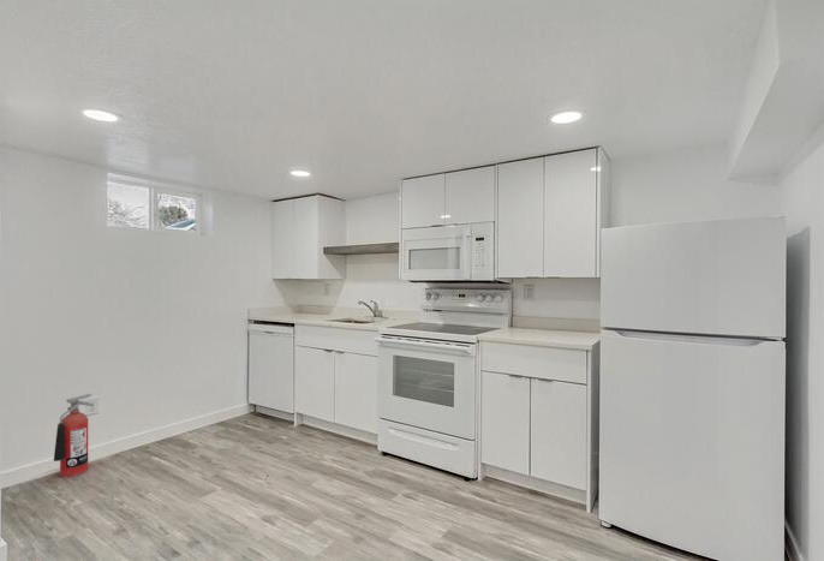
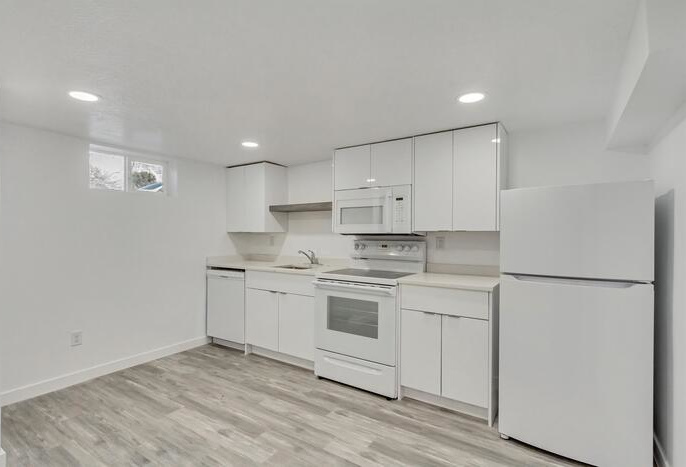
- fire extinguisher (72, 434)
